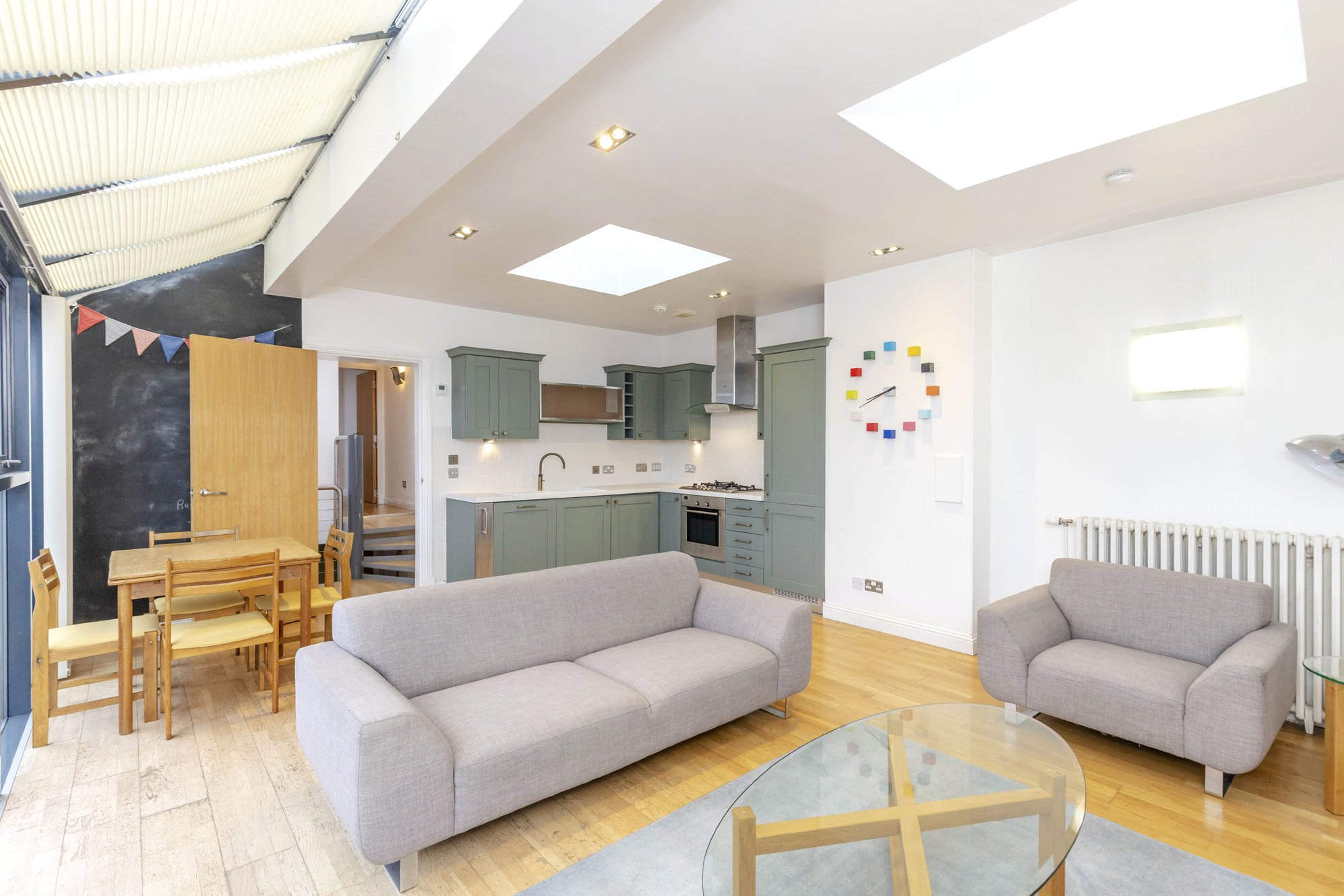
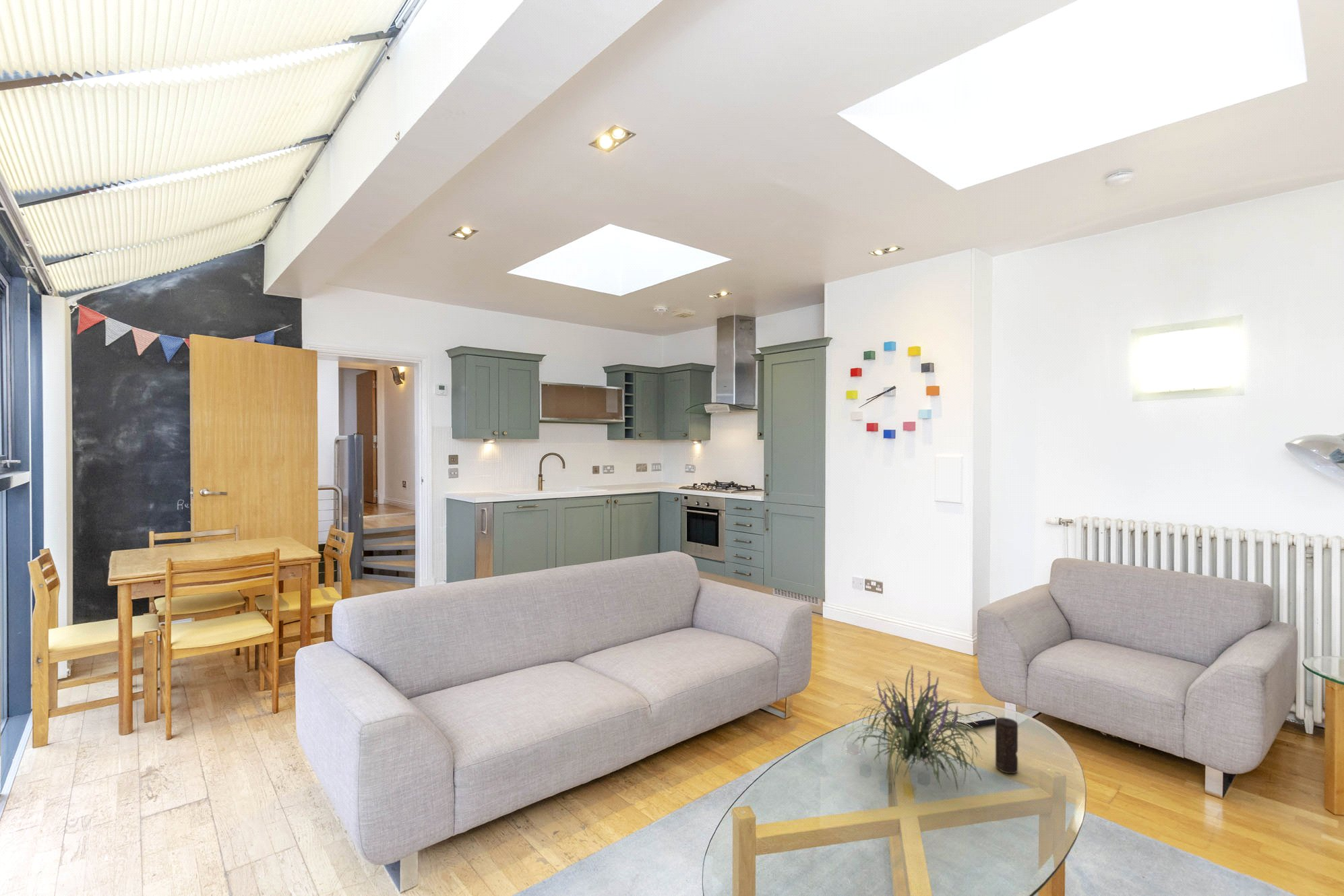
+ candle (1006, 744)
+ remote control (975, 720)
+ plant (907, 724)
